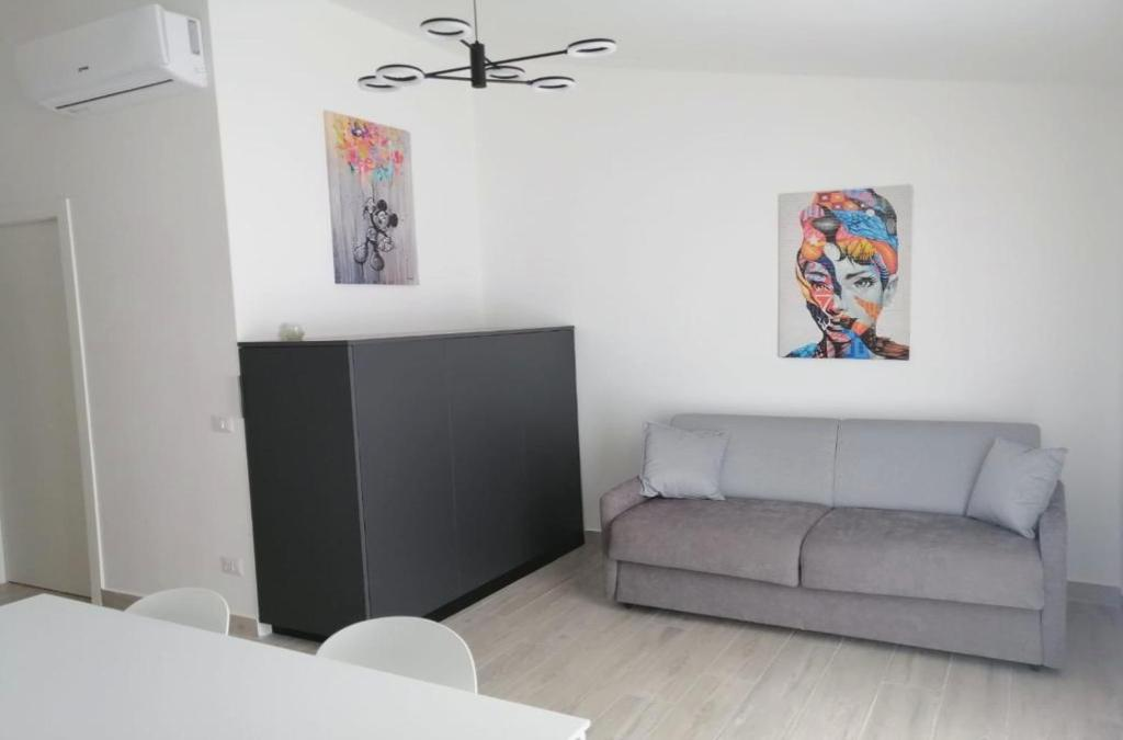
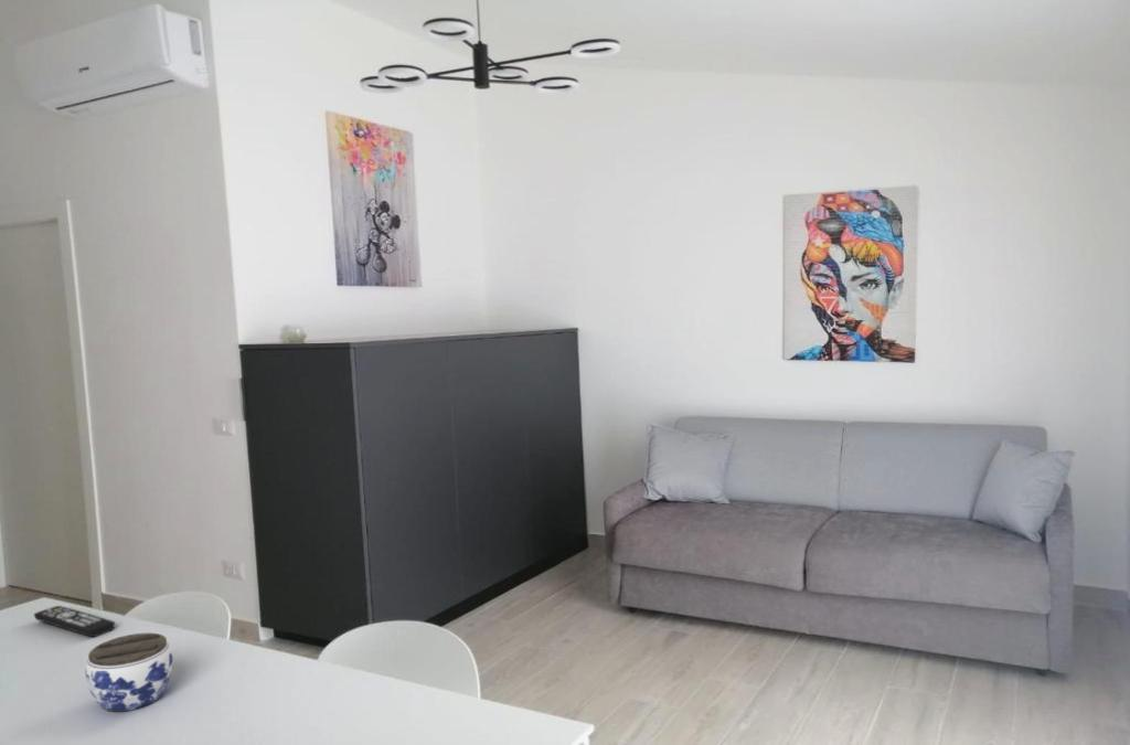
+ remote control (74, 620)
+ jar (130, 671)
